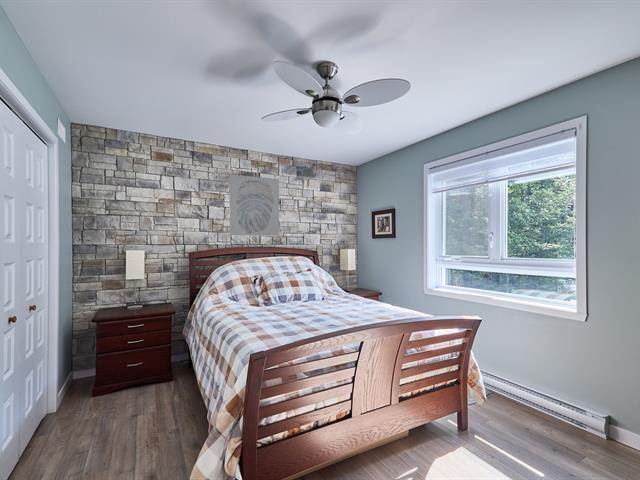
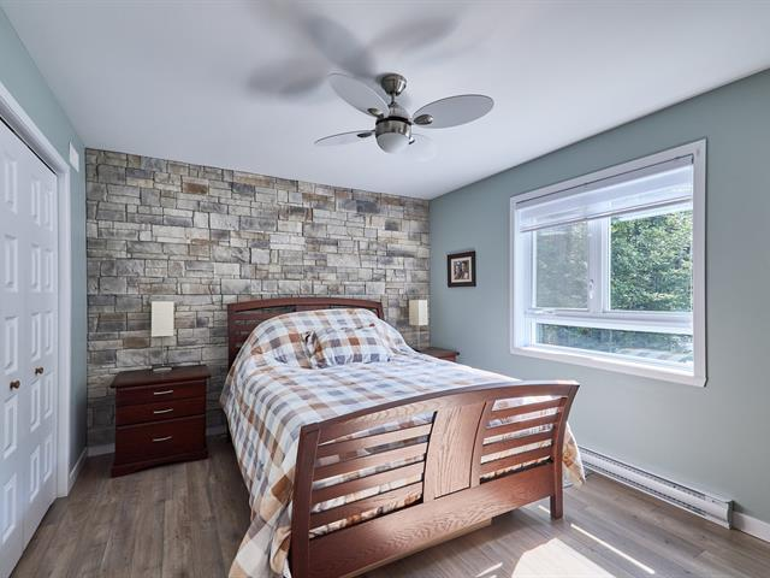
- wall art (255, 206)
